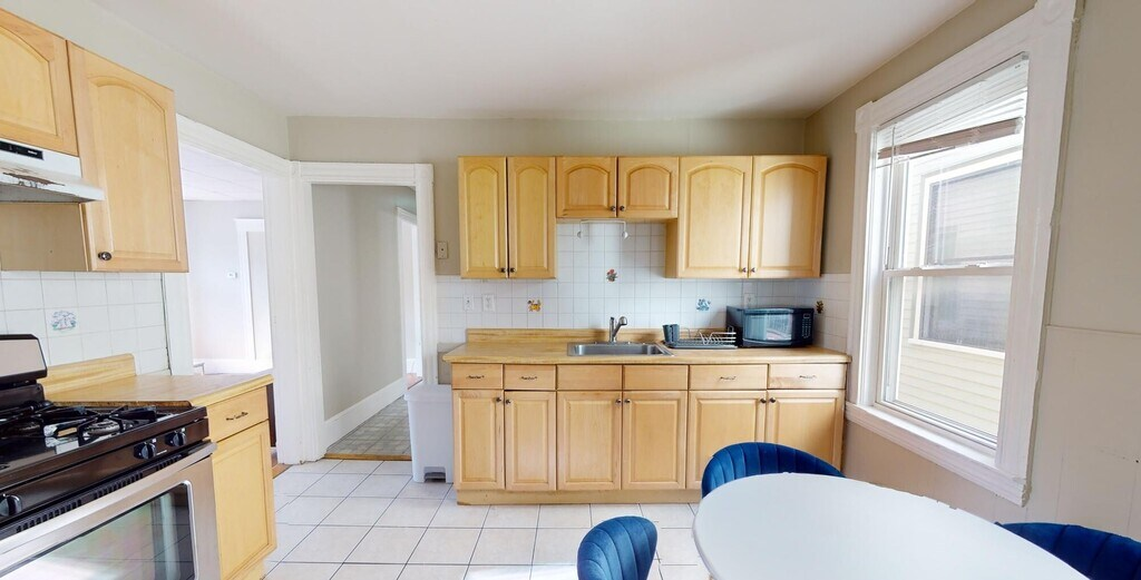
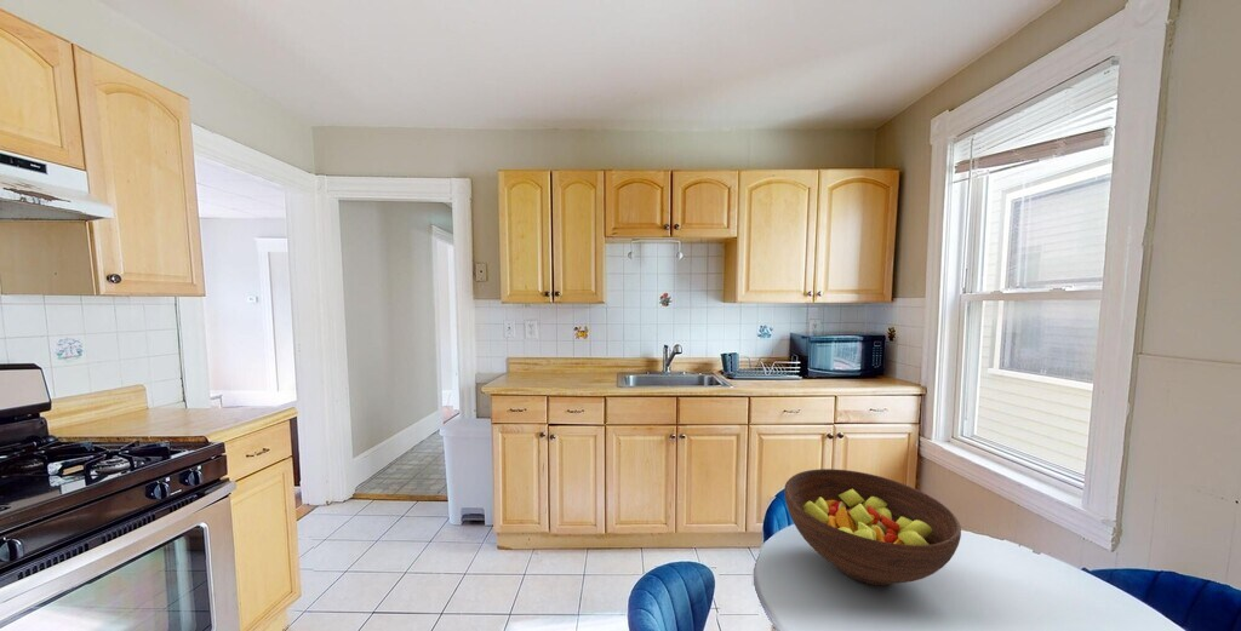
+ fruit bowl (863, 533)
